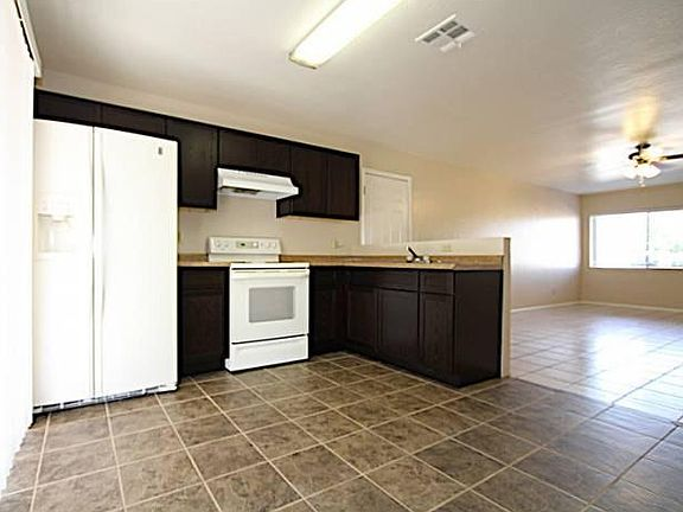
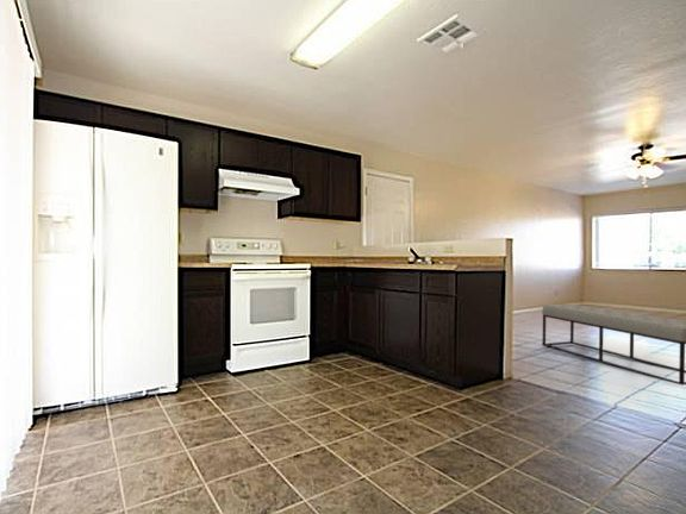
+ bench (618, 331)
